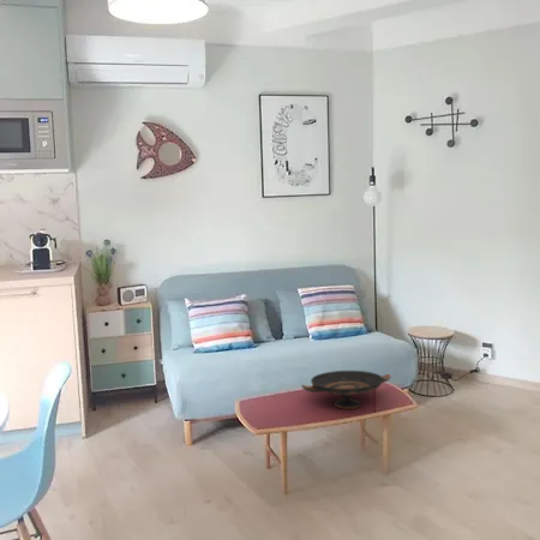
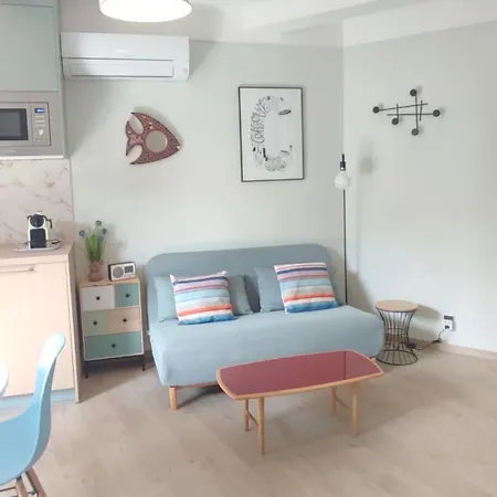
- decorative bowl (347, 390)
